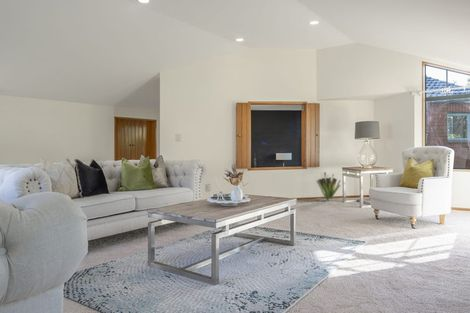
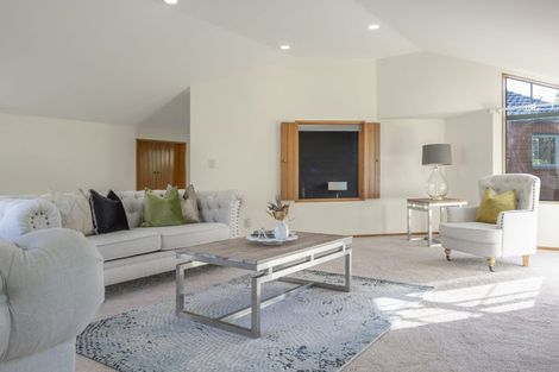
- decorative plant (328, 186)
